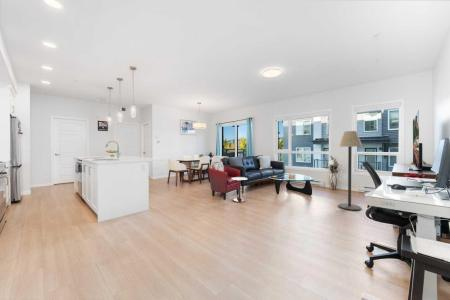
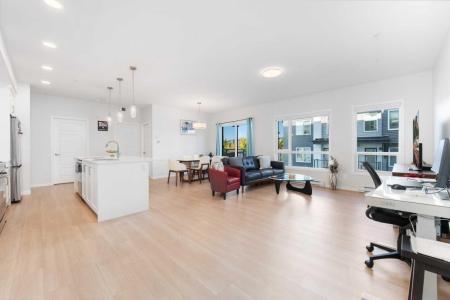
- side table (239, 189)
- floor lamp (349, 169)
